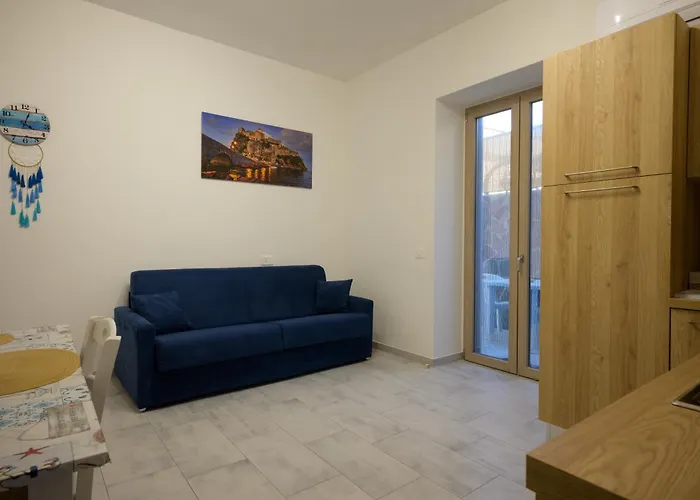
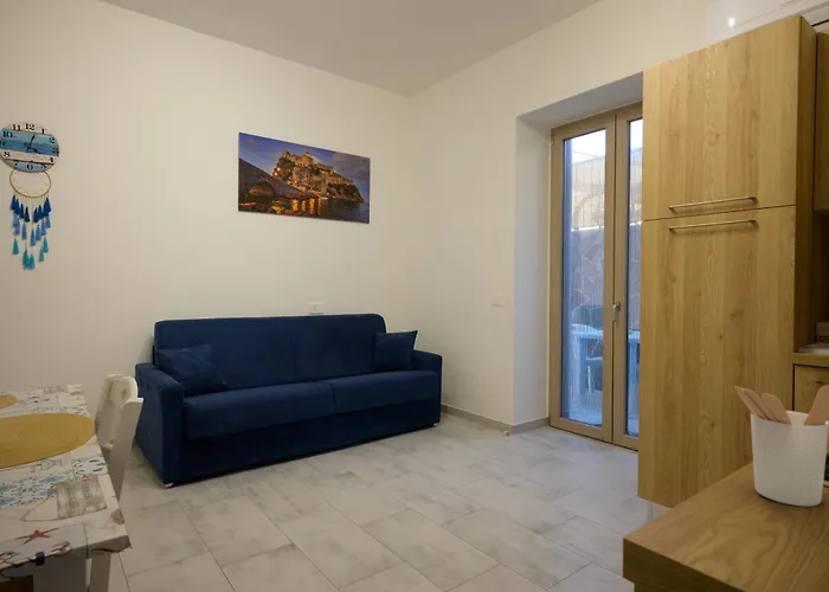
+ utensil holder (778, 439)
